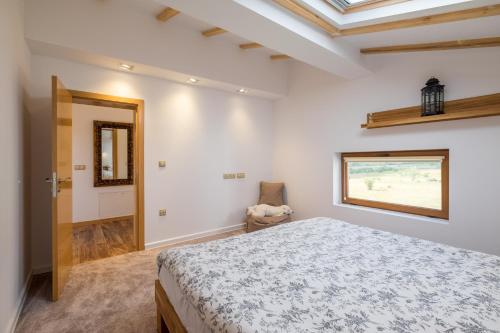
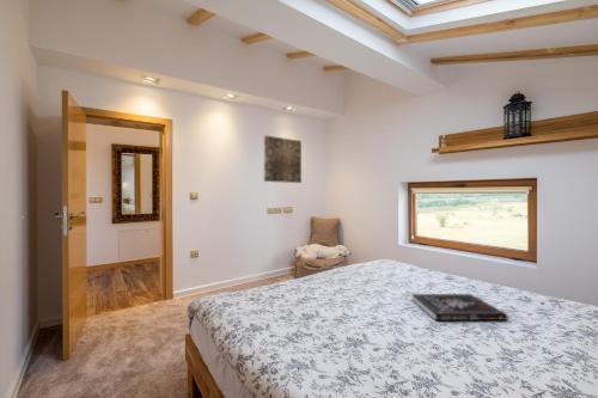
+ wall art (282, 160)
+ book (454, 306)
